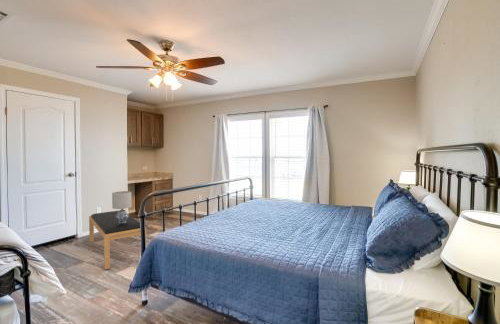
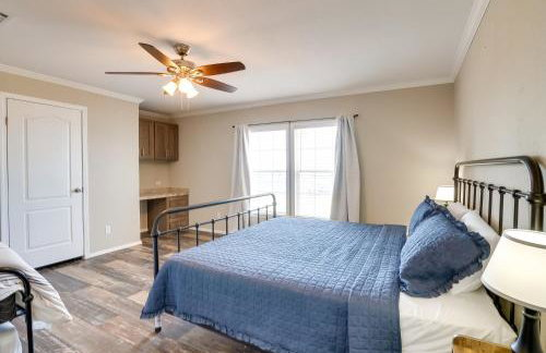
- lamp (122, 207)
- bench (115, 233)
